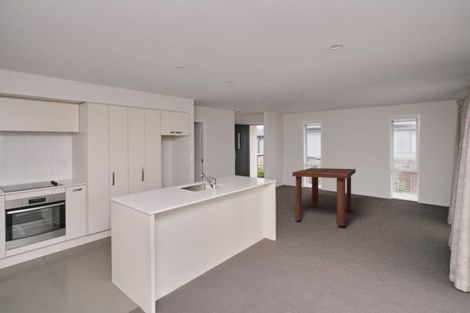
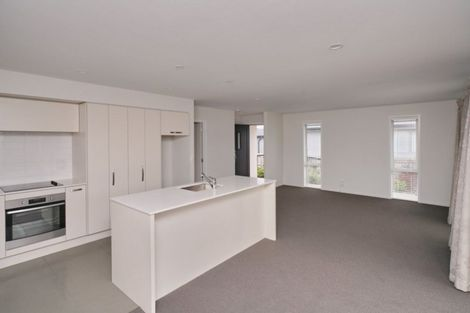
- dining table (317, 193)
